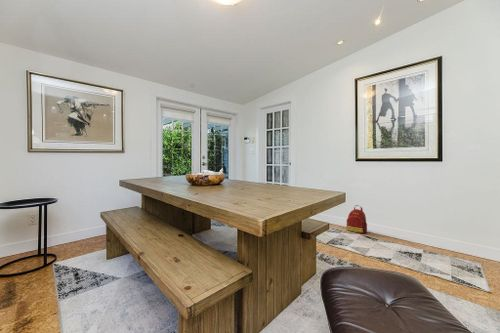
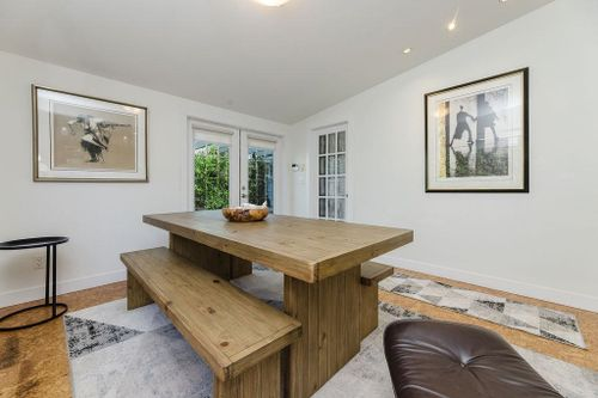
- backpack (356, 218)
